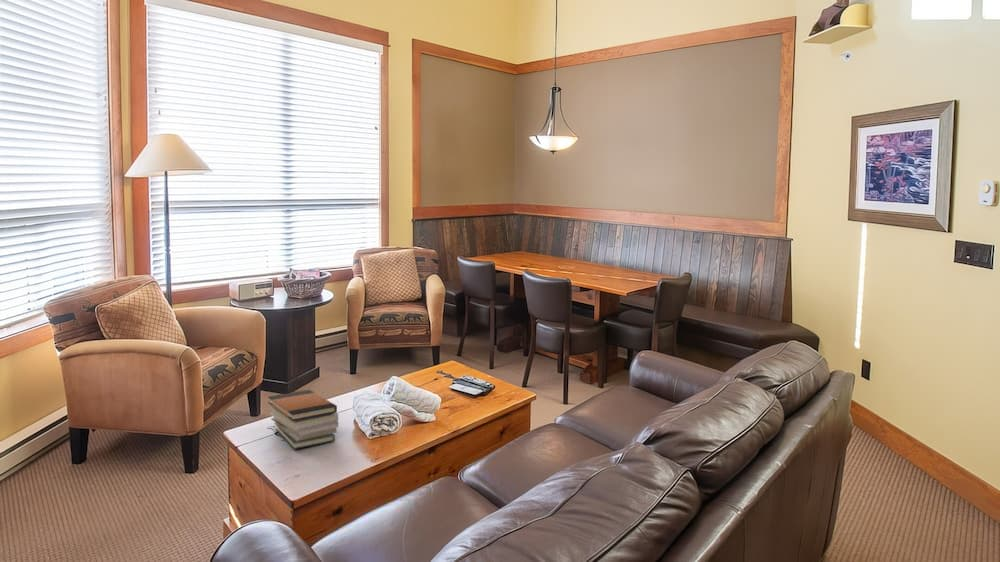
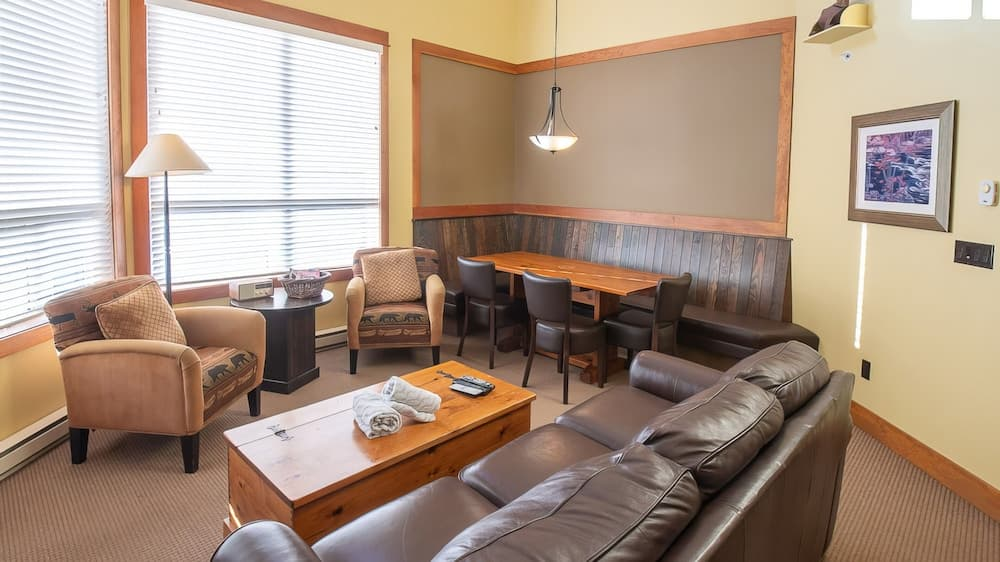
- book stack (303, 418)
